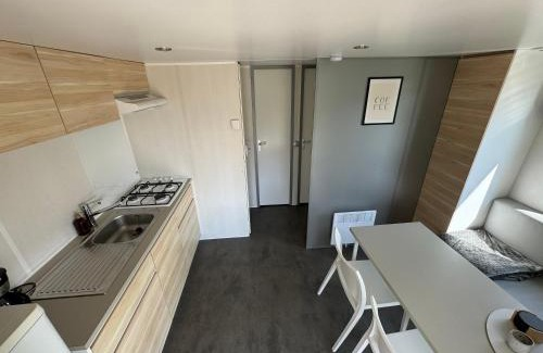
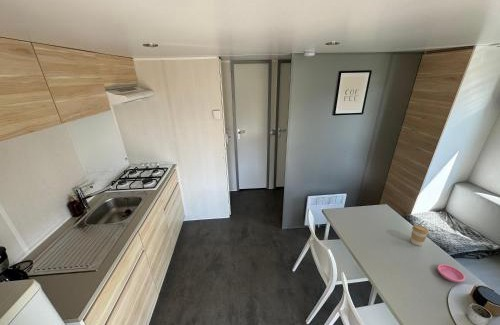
+ saucer (450, 274)
+ coffee cup (418, 235)
